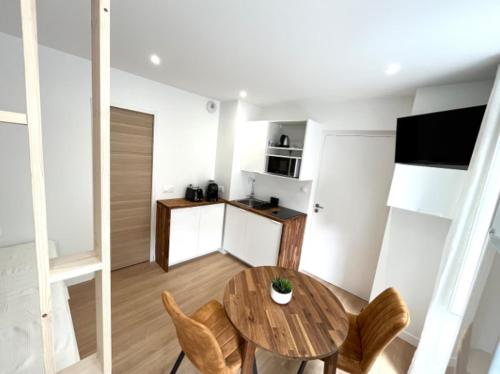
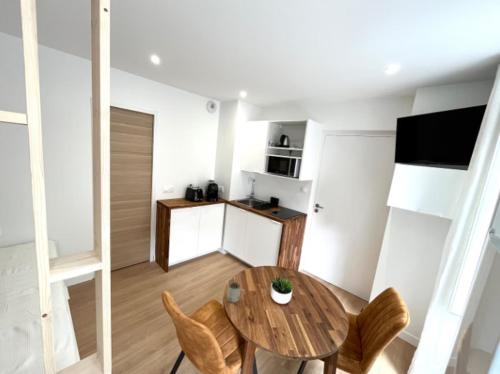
+ mug (236, 292)
